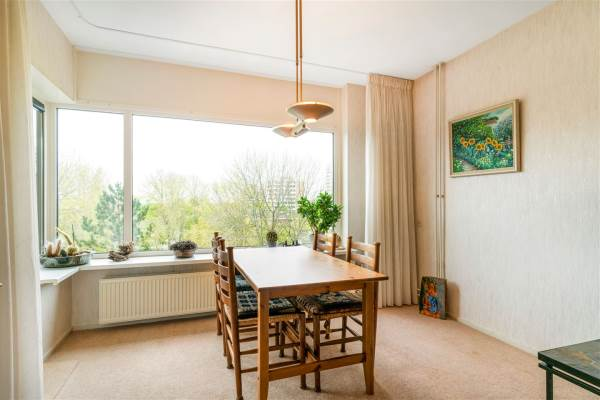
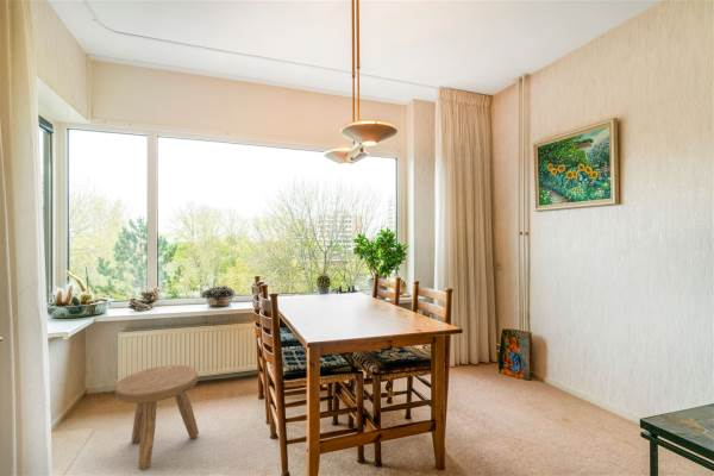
+ stool (155, 412)
